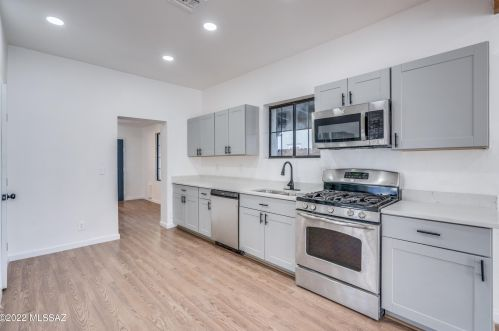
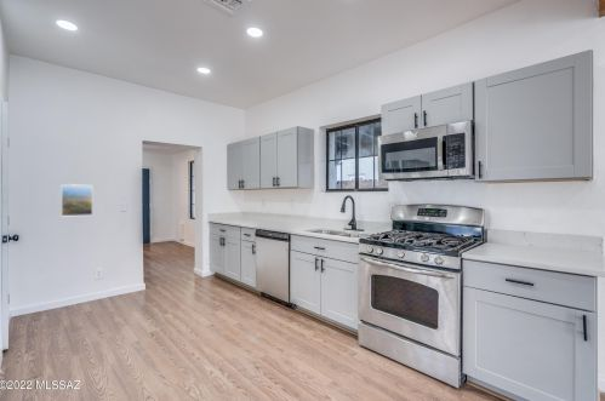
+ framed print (76, 200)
